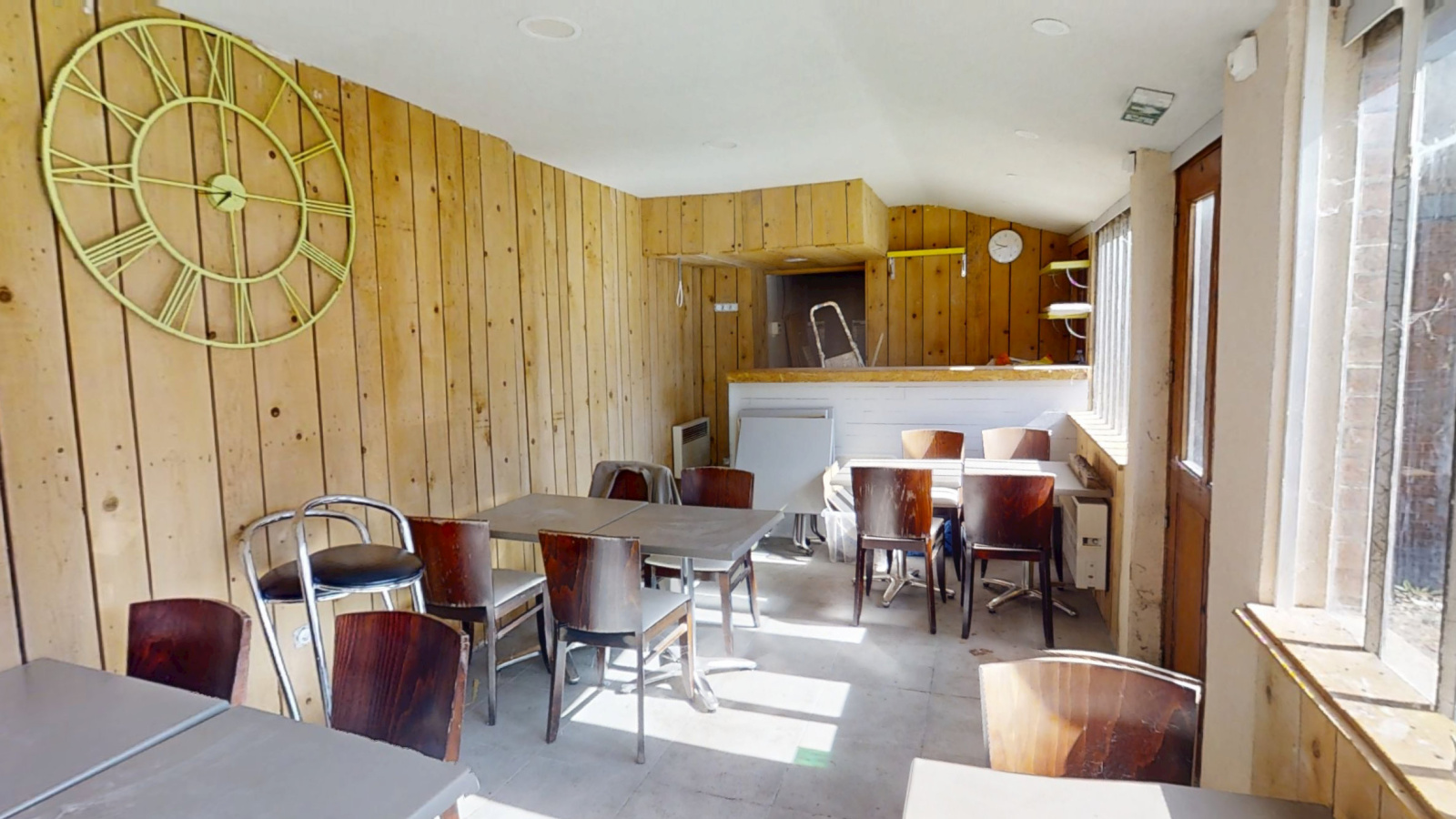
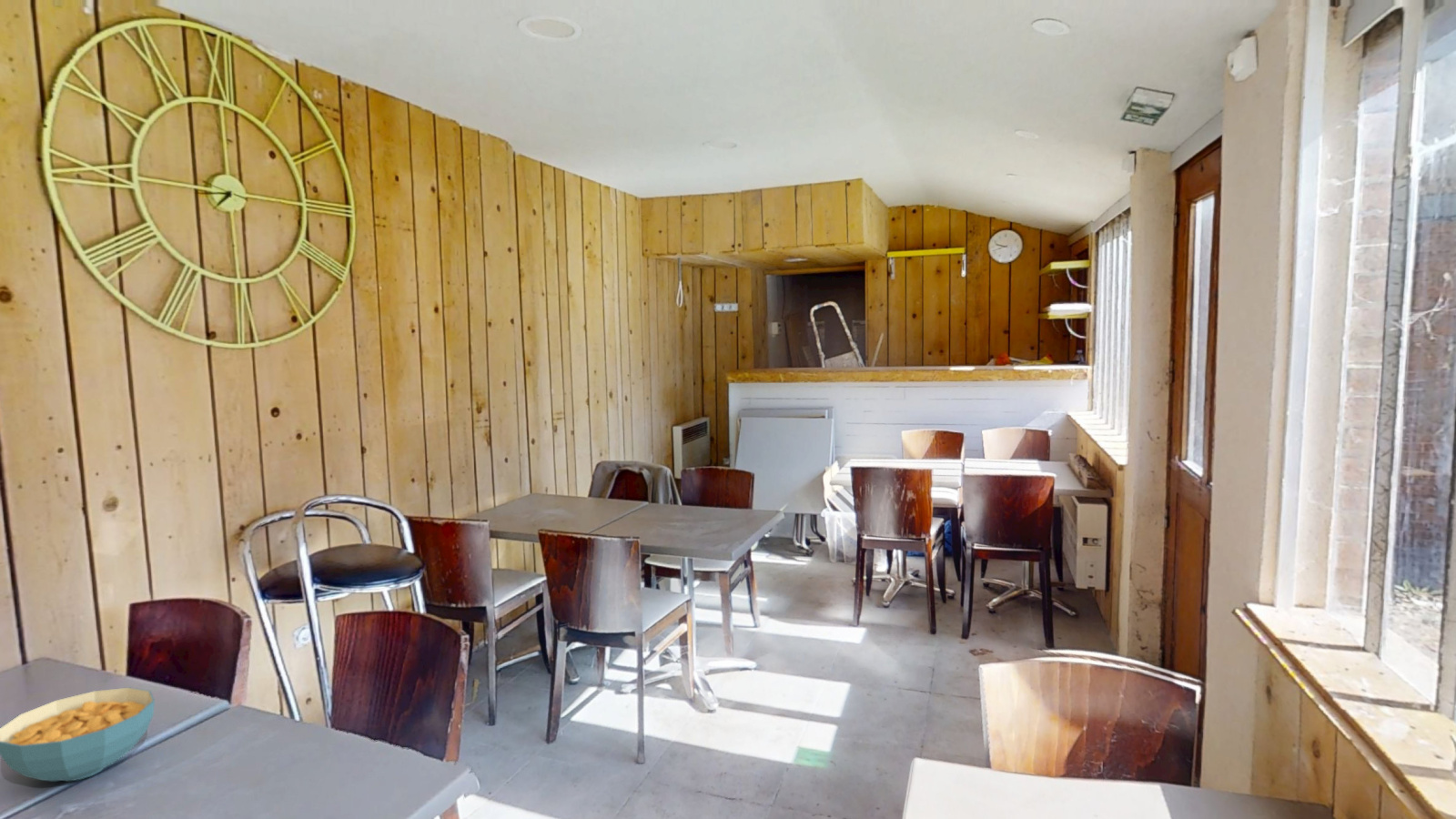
+ cereal bowl (81, 743)
